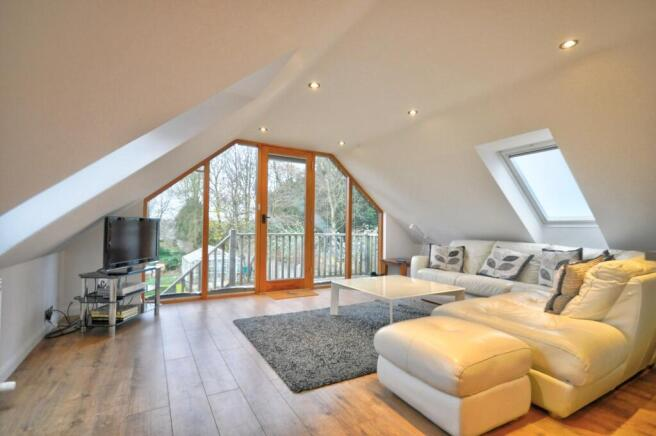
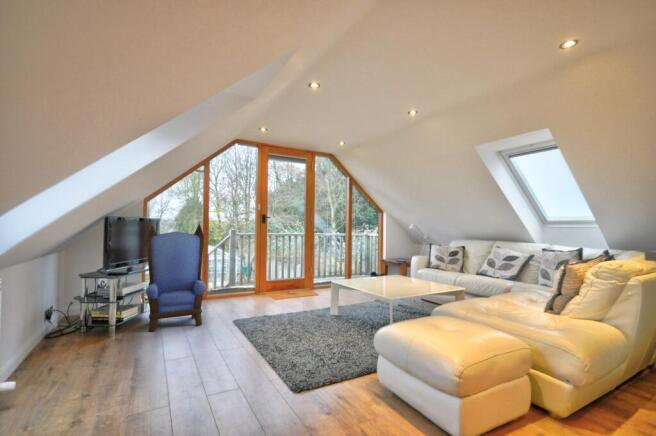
+ armchair (176, 272)
